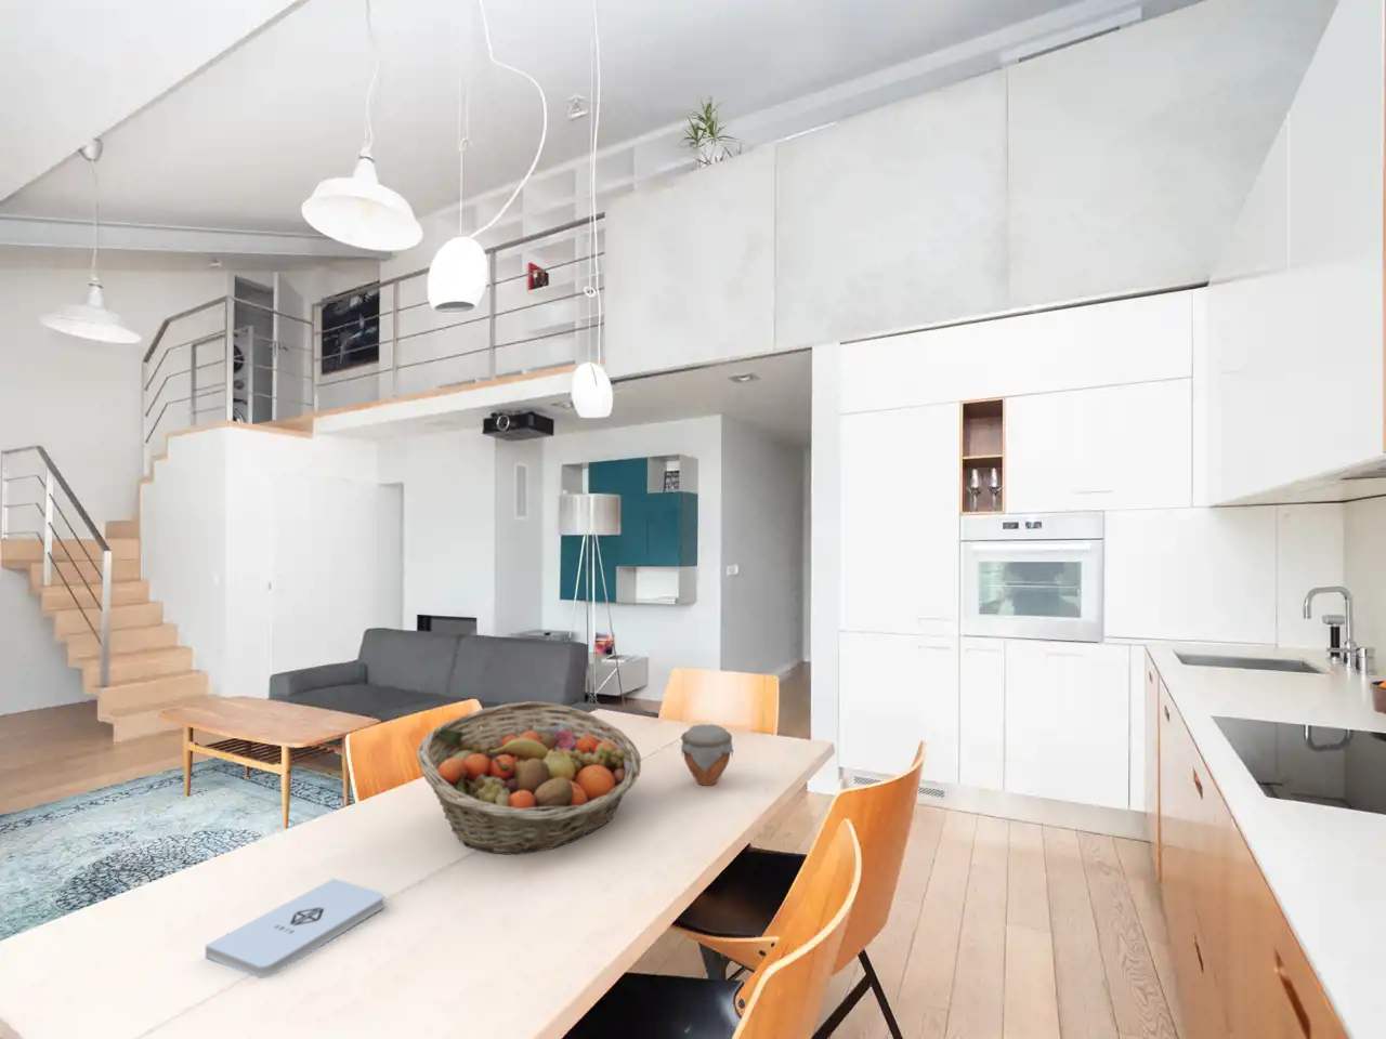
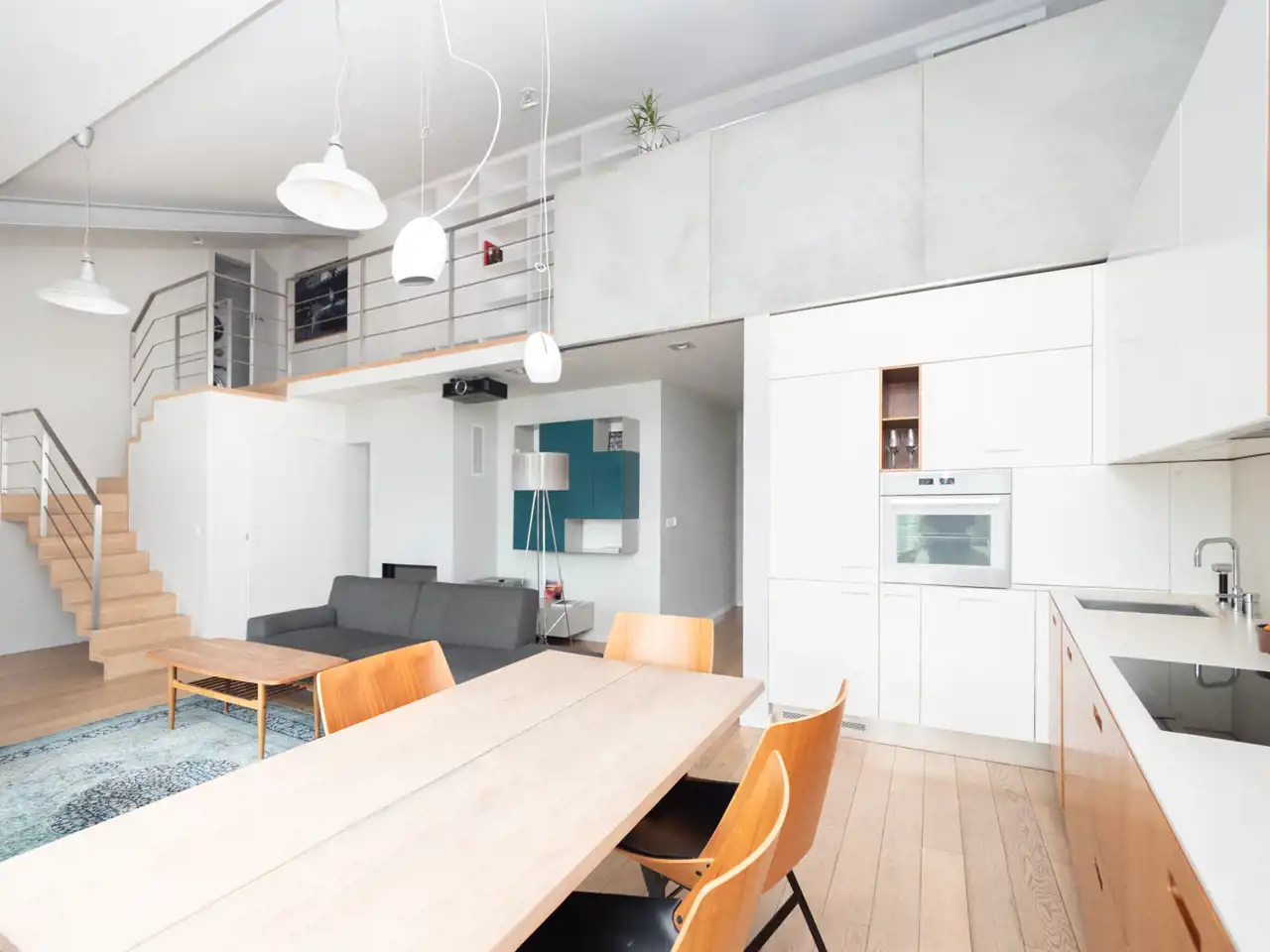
- fruit basket (535, 769)
- notepad (302, 923)
- jar (706, 755)
